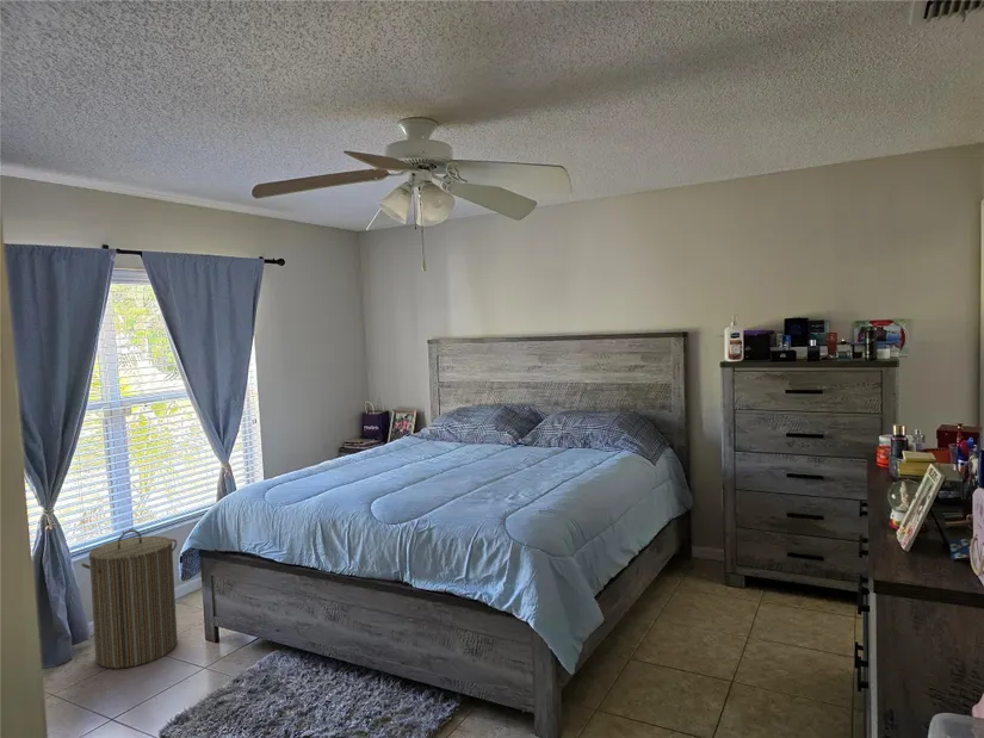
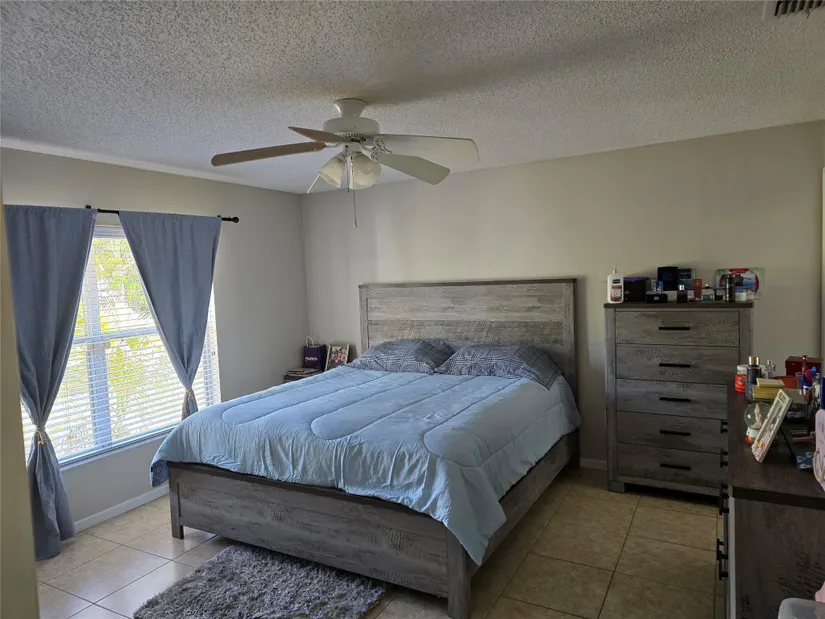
- laundry hamper (134, 590)
